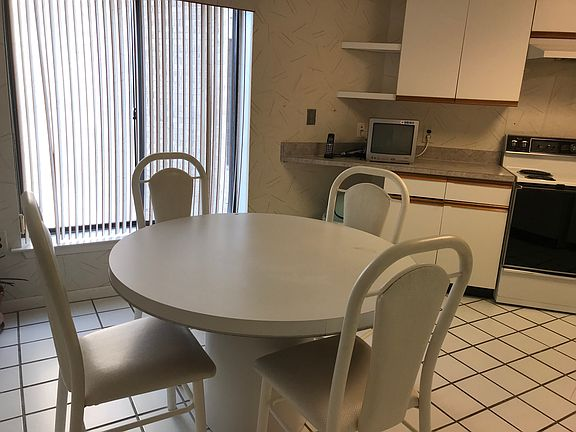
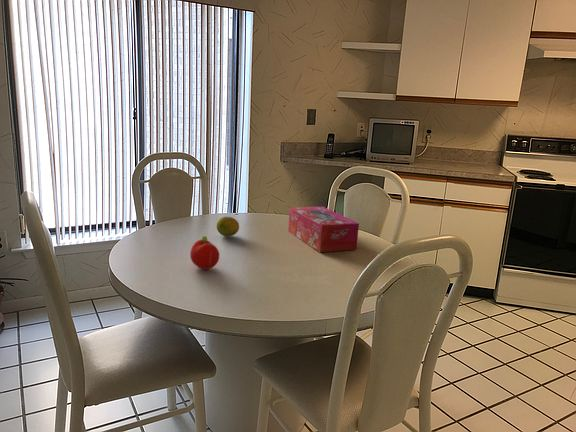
+ fruit (227, 226)
+ fruit (204, 252)
+ tissue box (321, 227)
